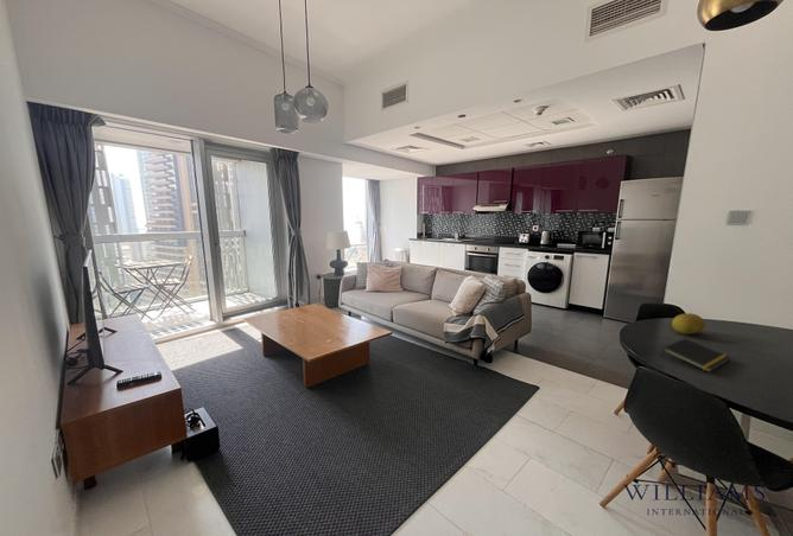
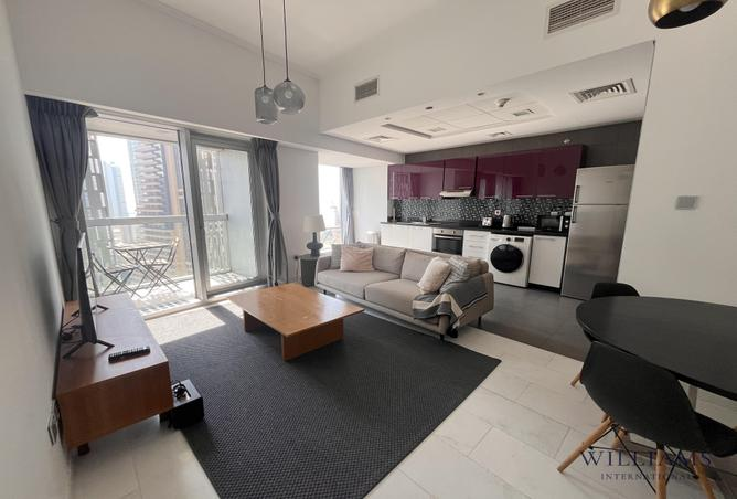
- notepad (696, 353)
- fruit (687, 324)
